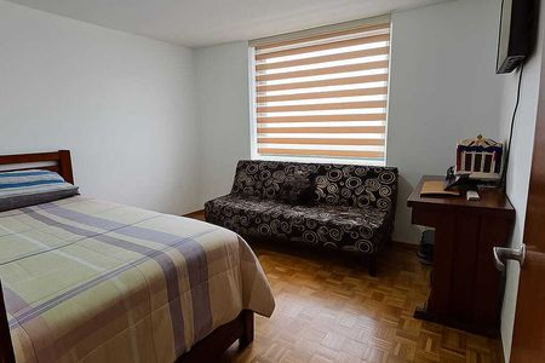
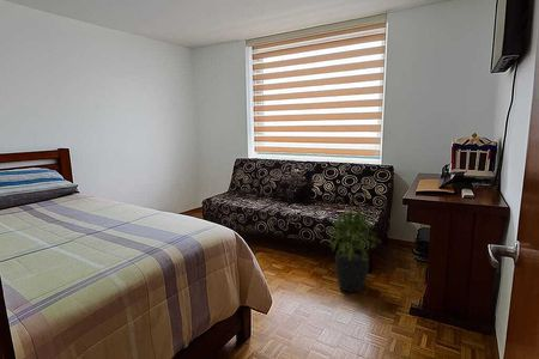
+ potted plant (349, 248)
